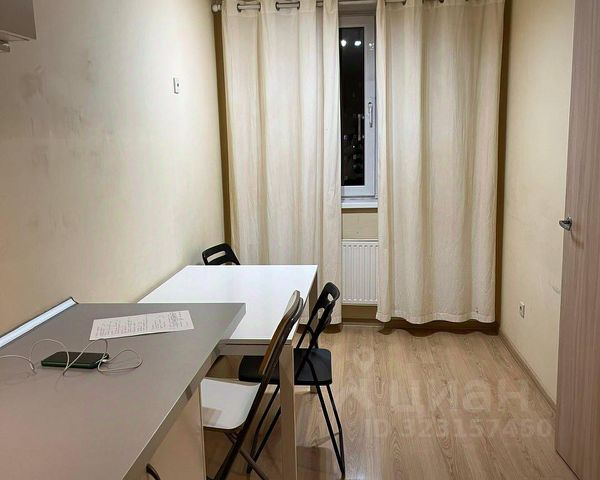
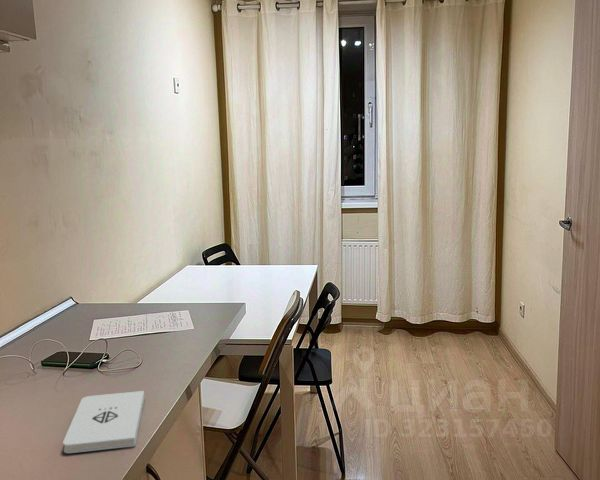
+ notepad (107, 419)
